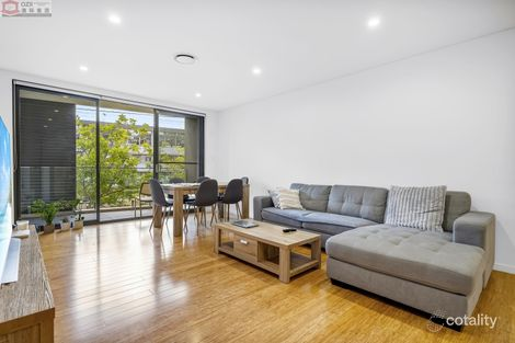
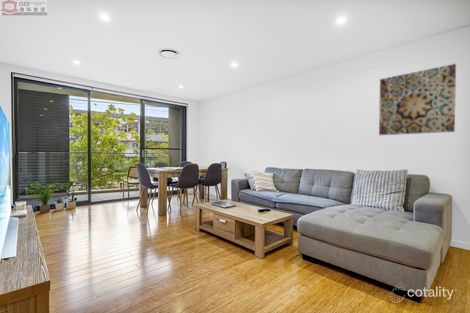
+ wall art (413, 103)
